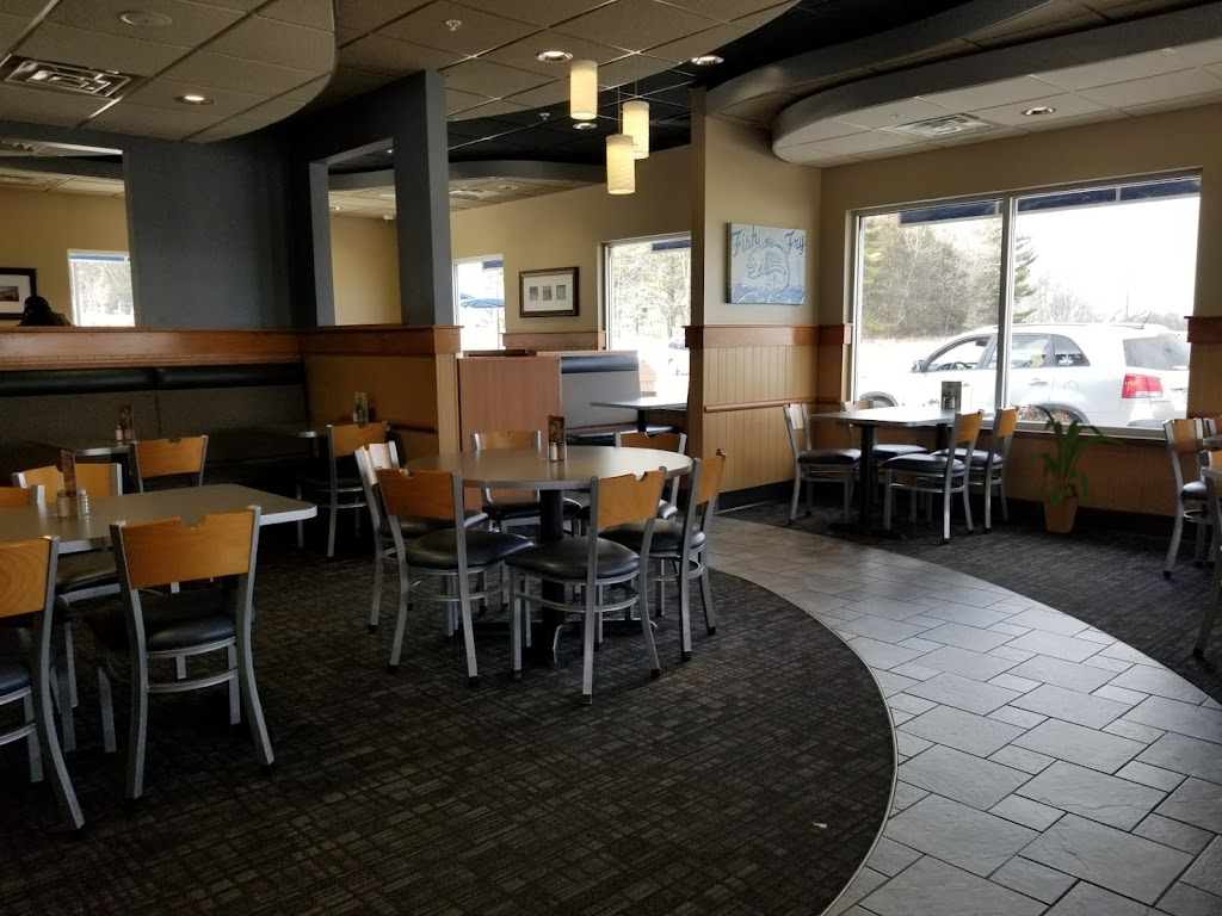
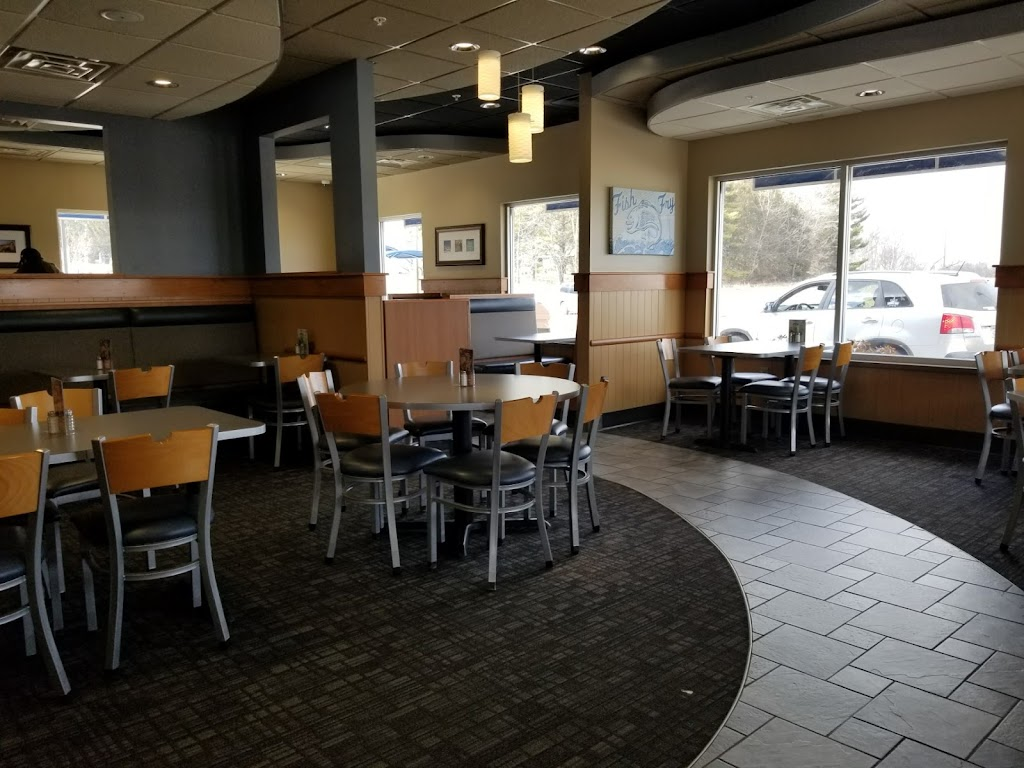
- house plant (1073, 469)
